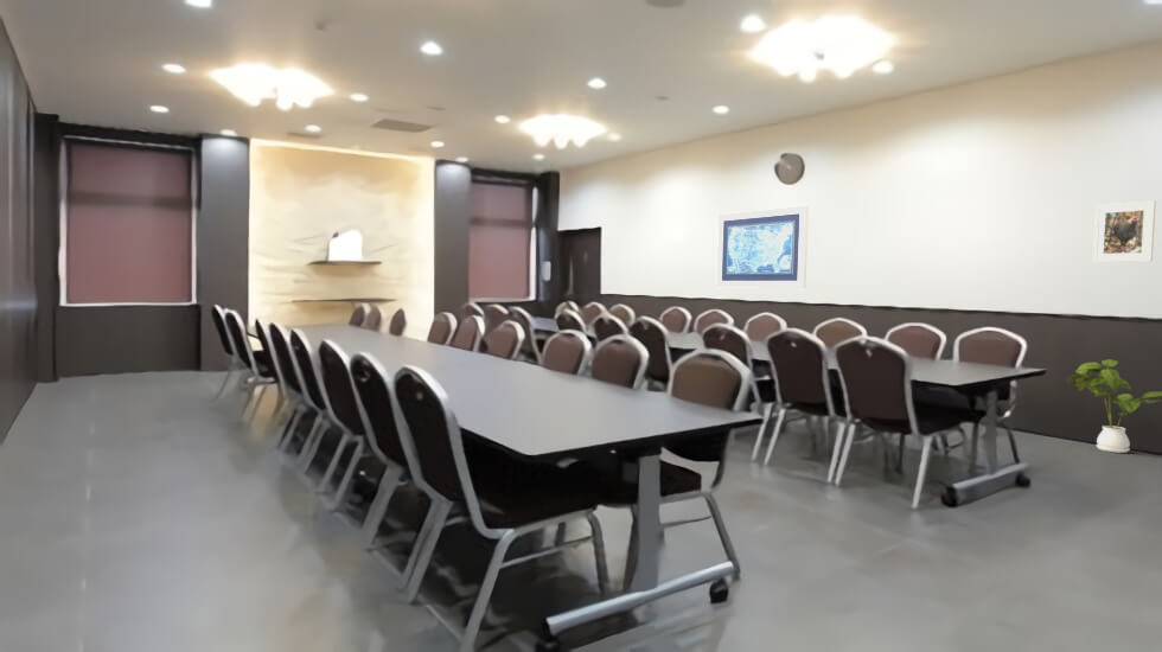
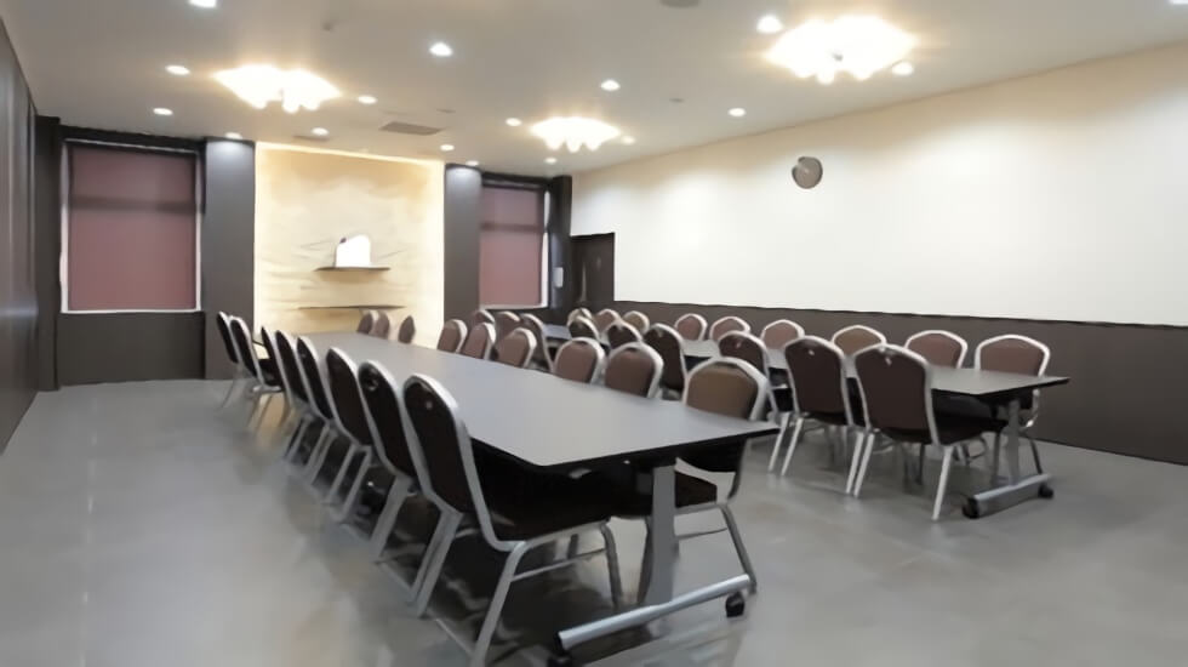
- house plant (1110, 405)
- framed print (1123, 232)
- wall art (759, 249)
